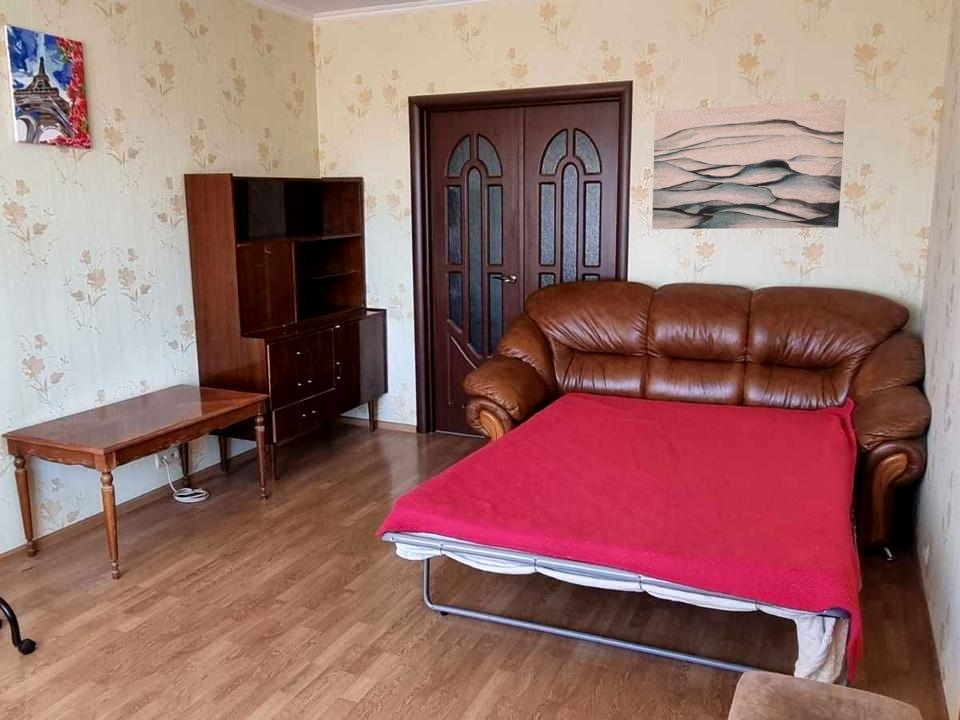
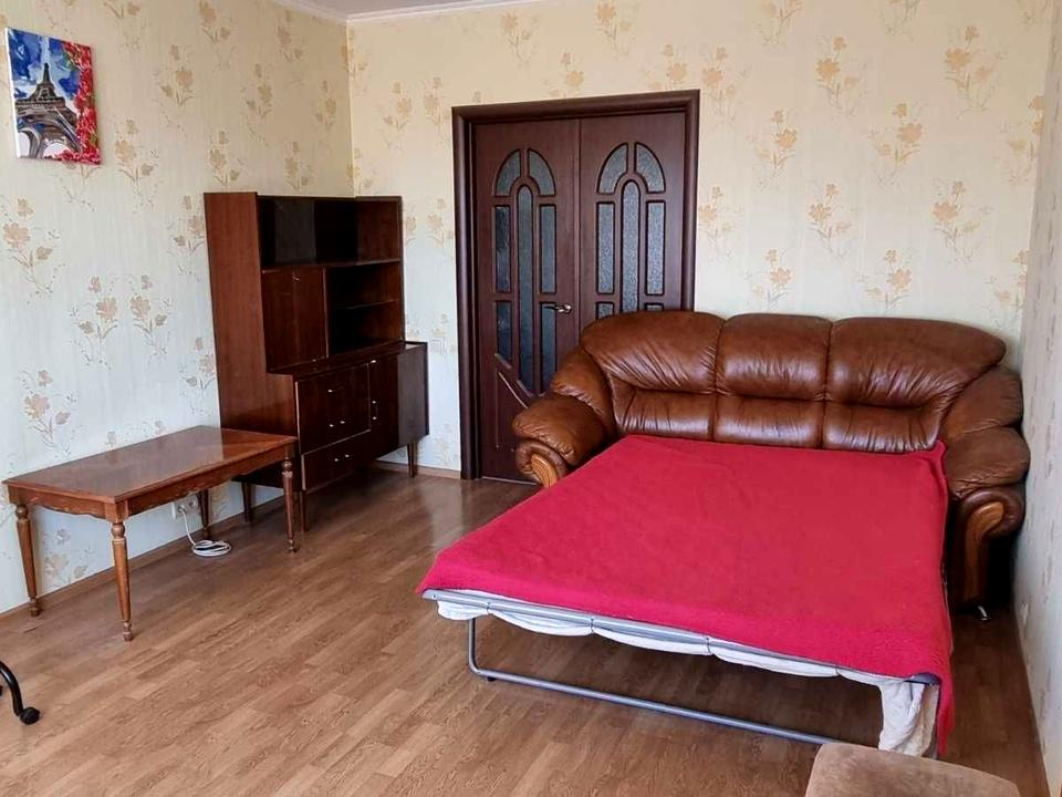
- wall art (743, 167)
